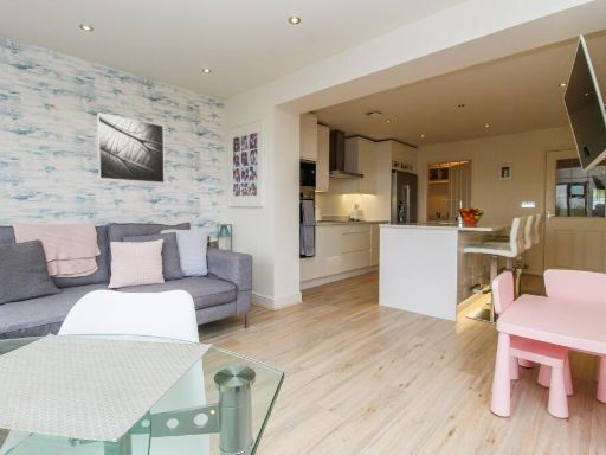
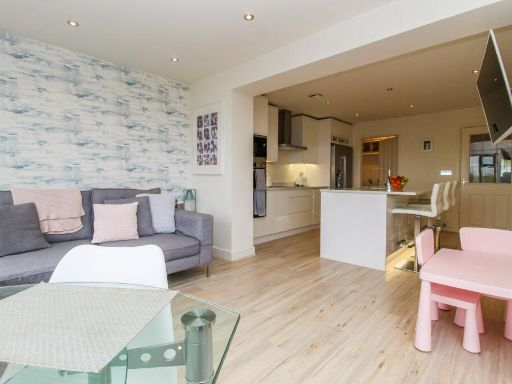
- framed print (133, 149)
